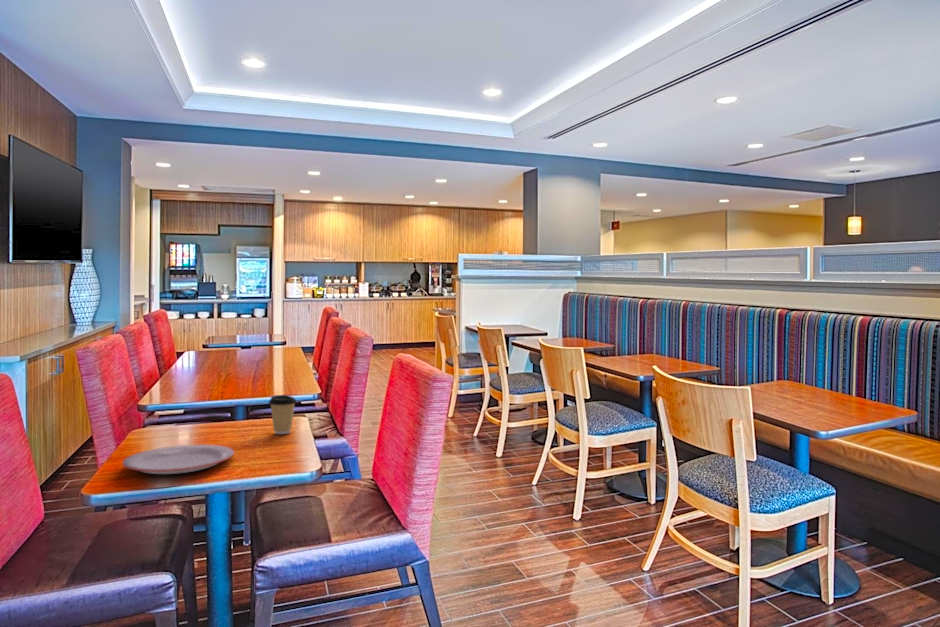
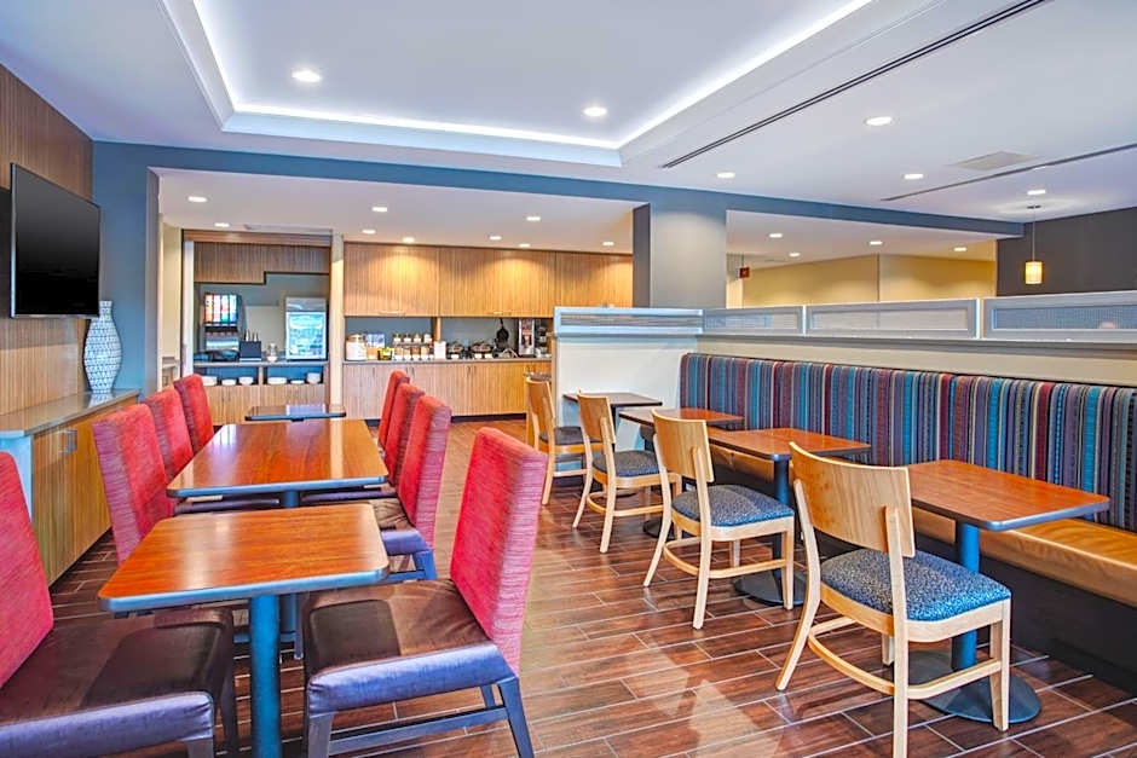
- plate (180, 460)
- coffee cup (282, 414)
